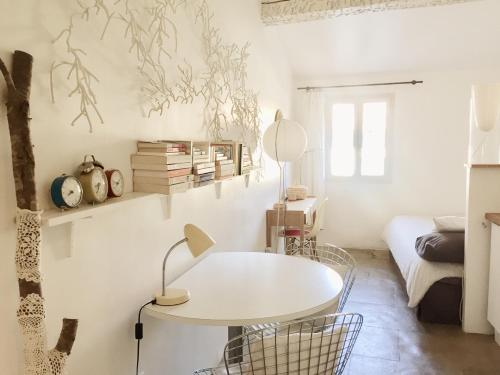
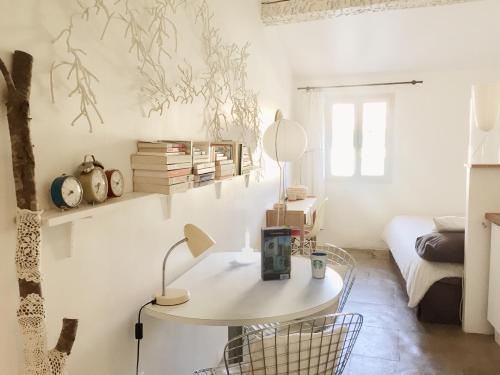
+ book (276, 252)
+ candle holder (247, 243)
+ dixie cup (318, 265)
